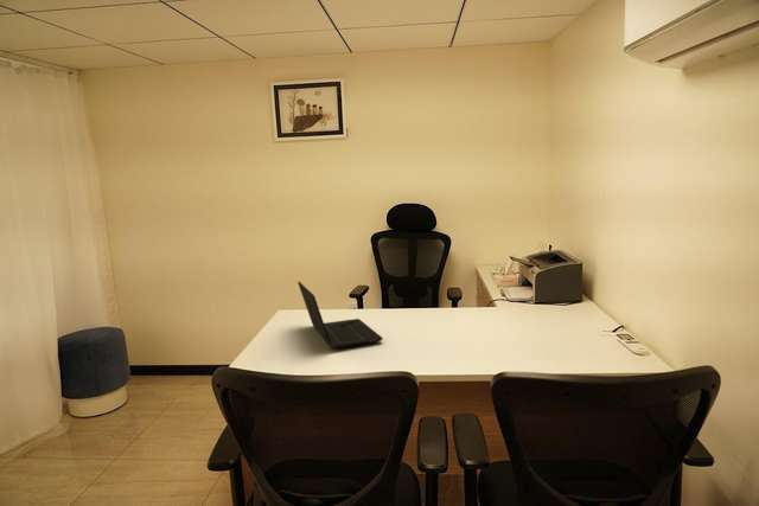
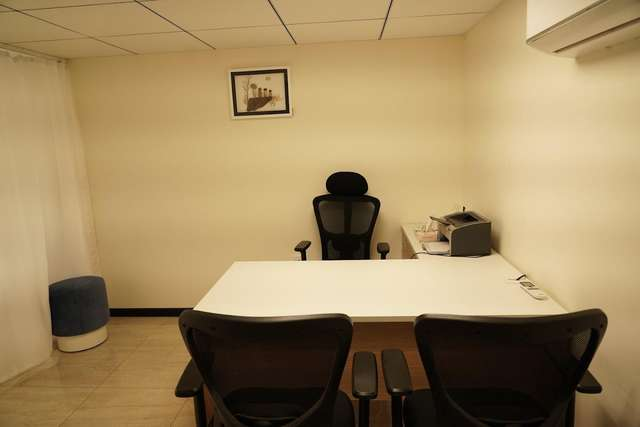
- laptop (338, 321)
